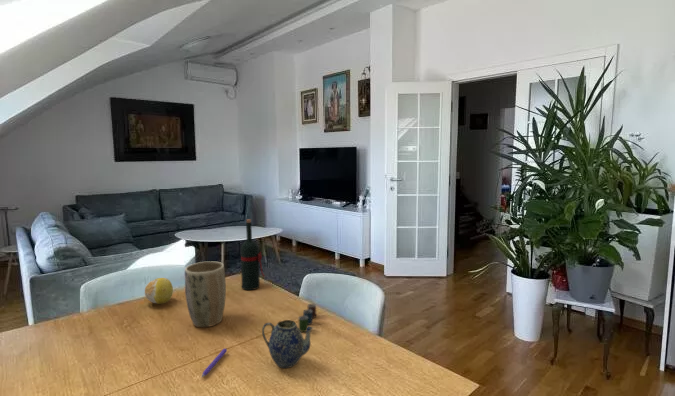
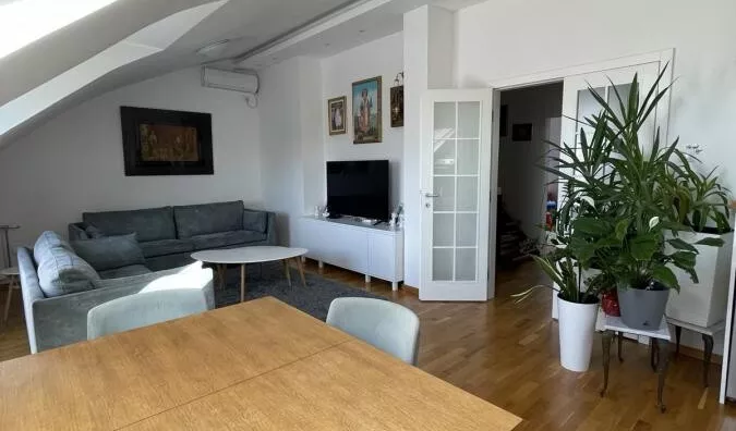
- fruit (158, 290)
- cup (307, 313)
- plant pot (206, 294)
- wine bottle (252, 253)
- teapot (288, 341)
- pen (214, 362)
